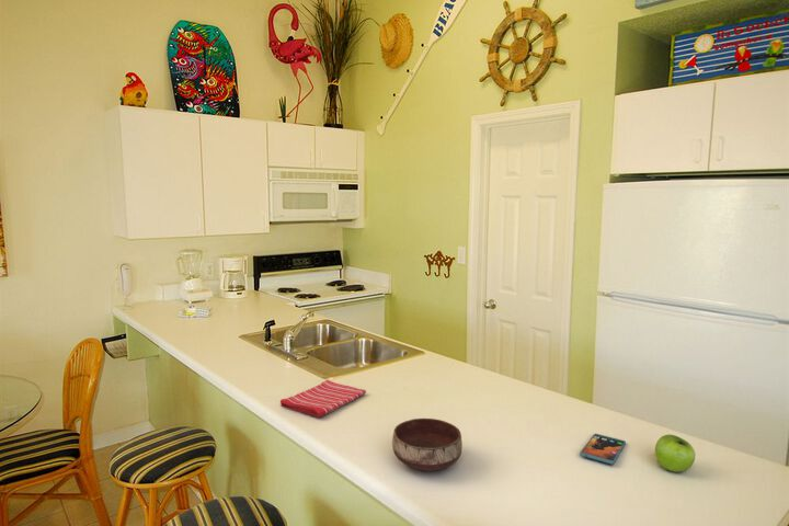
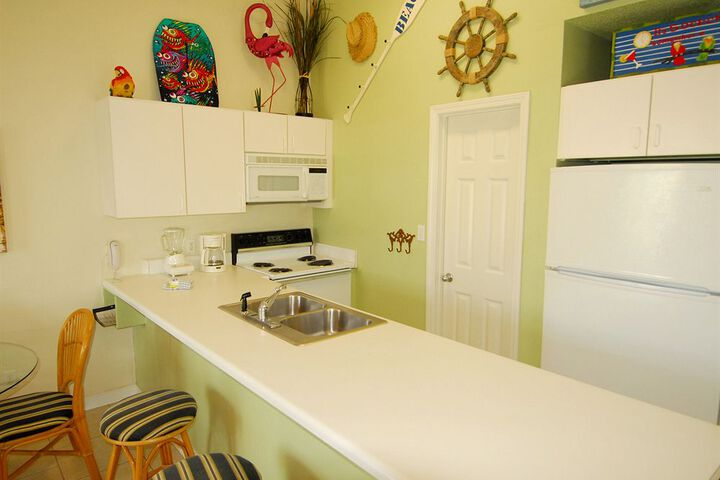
- smartphone (603, 447)
- dish towel (323, 397)
- fruit (674, 453)
- bowl (426, 447)
